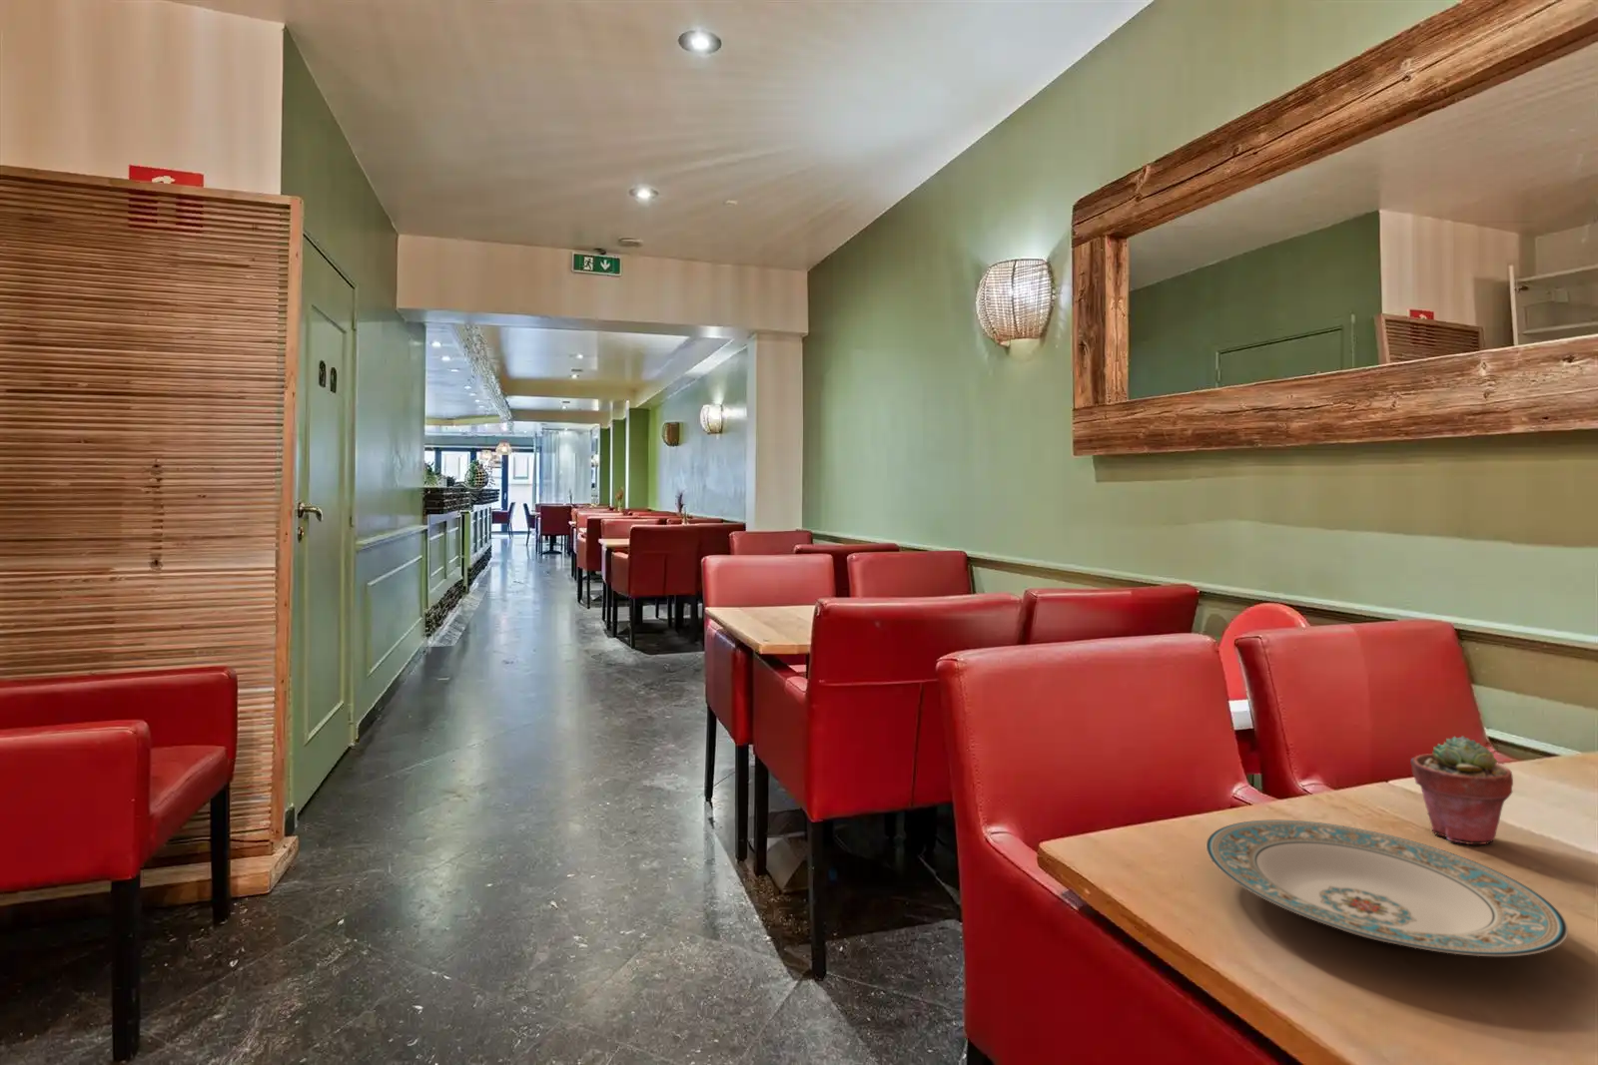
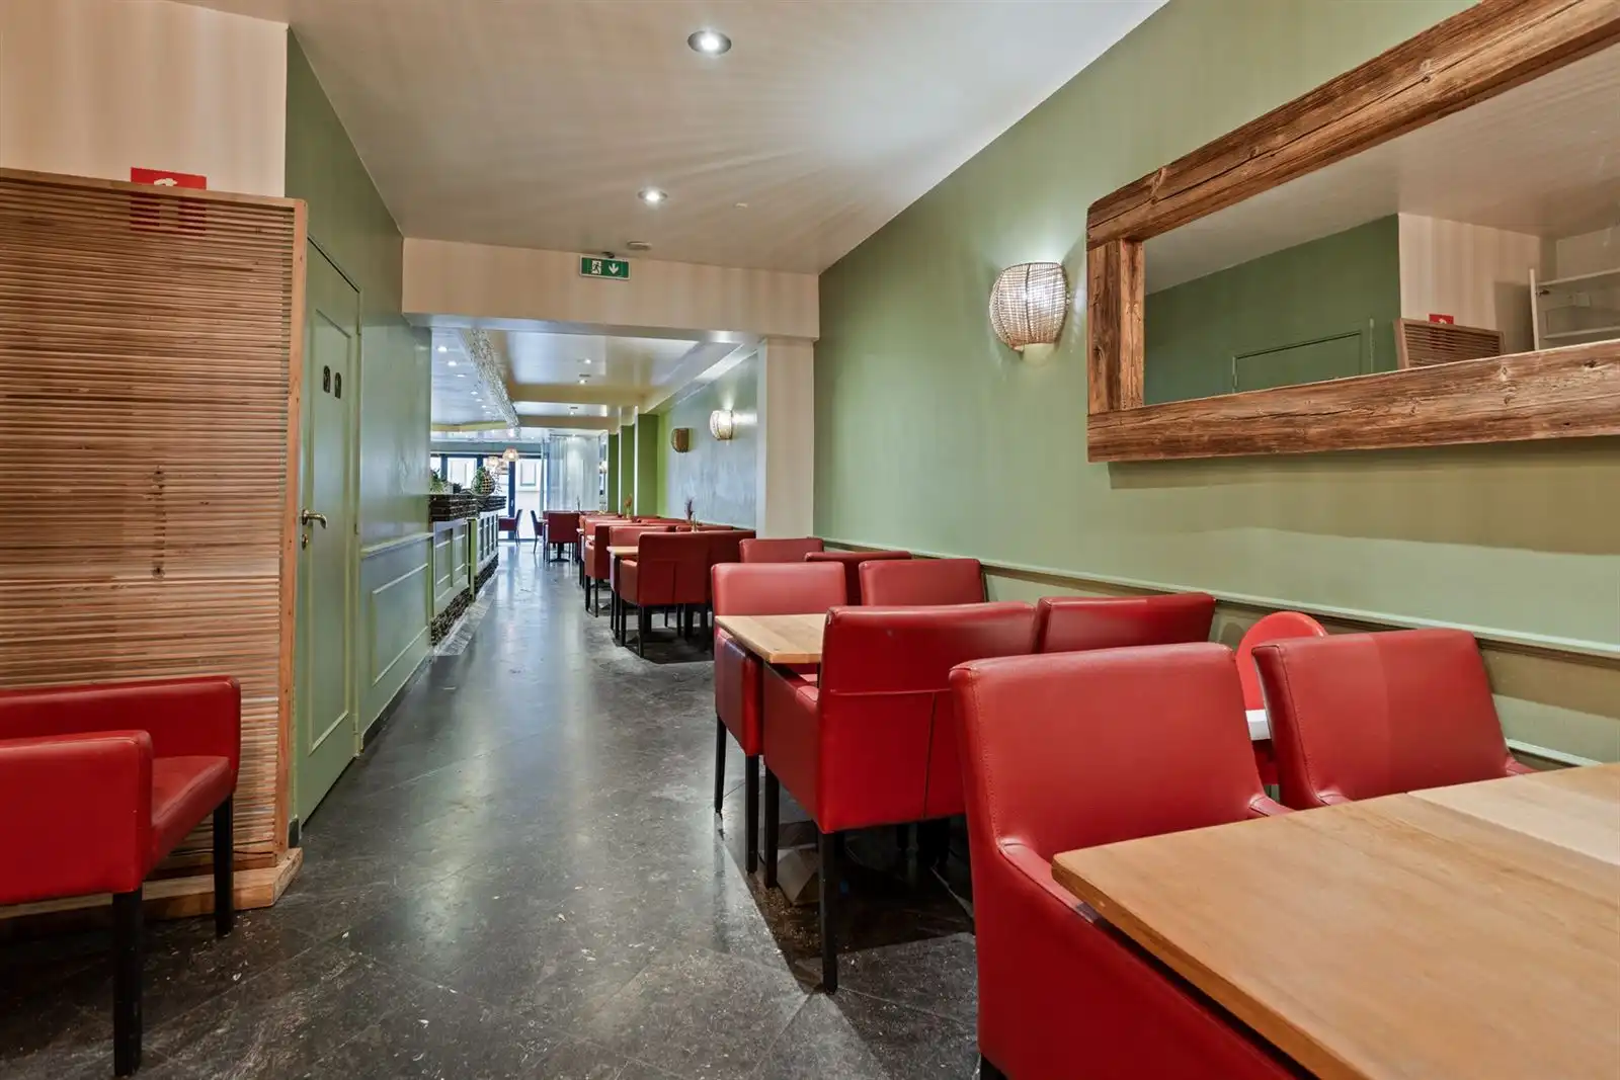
- plate (1365, 891)
- potted succulent (1460, 784)
